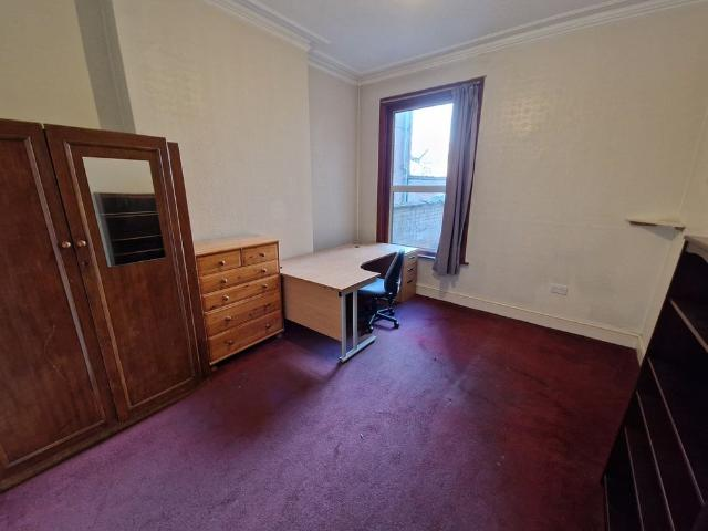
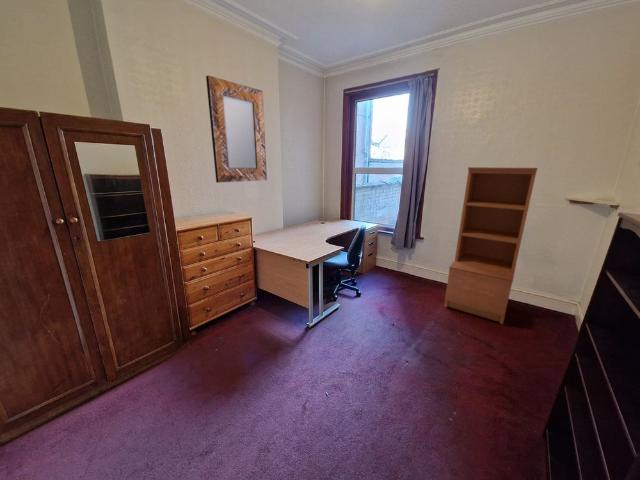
+ bookshelf (488, 240)
+ home mirror (240, 134)
